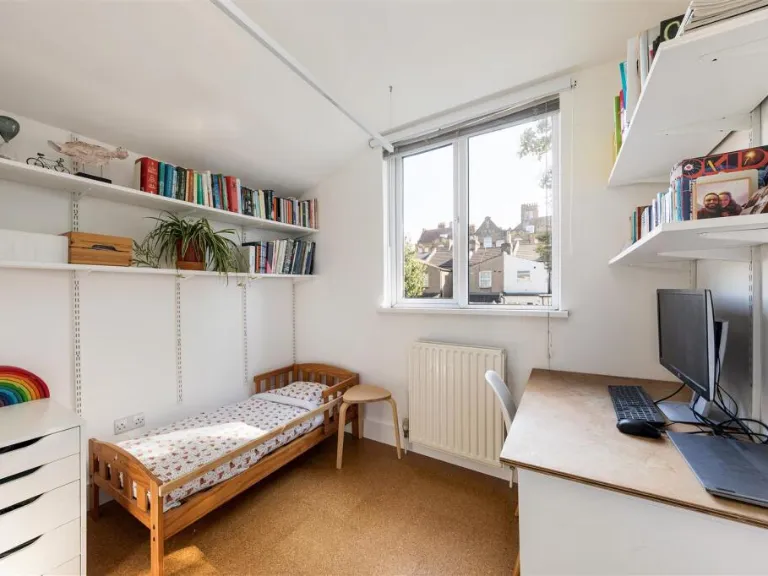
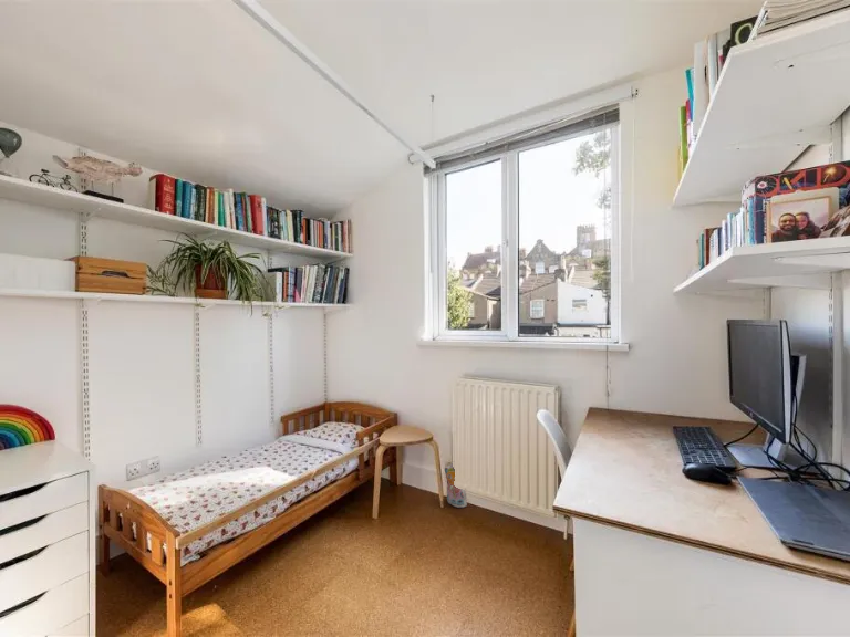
+ plush toy (453, 482)
